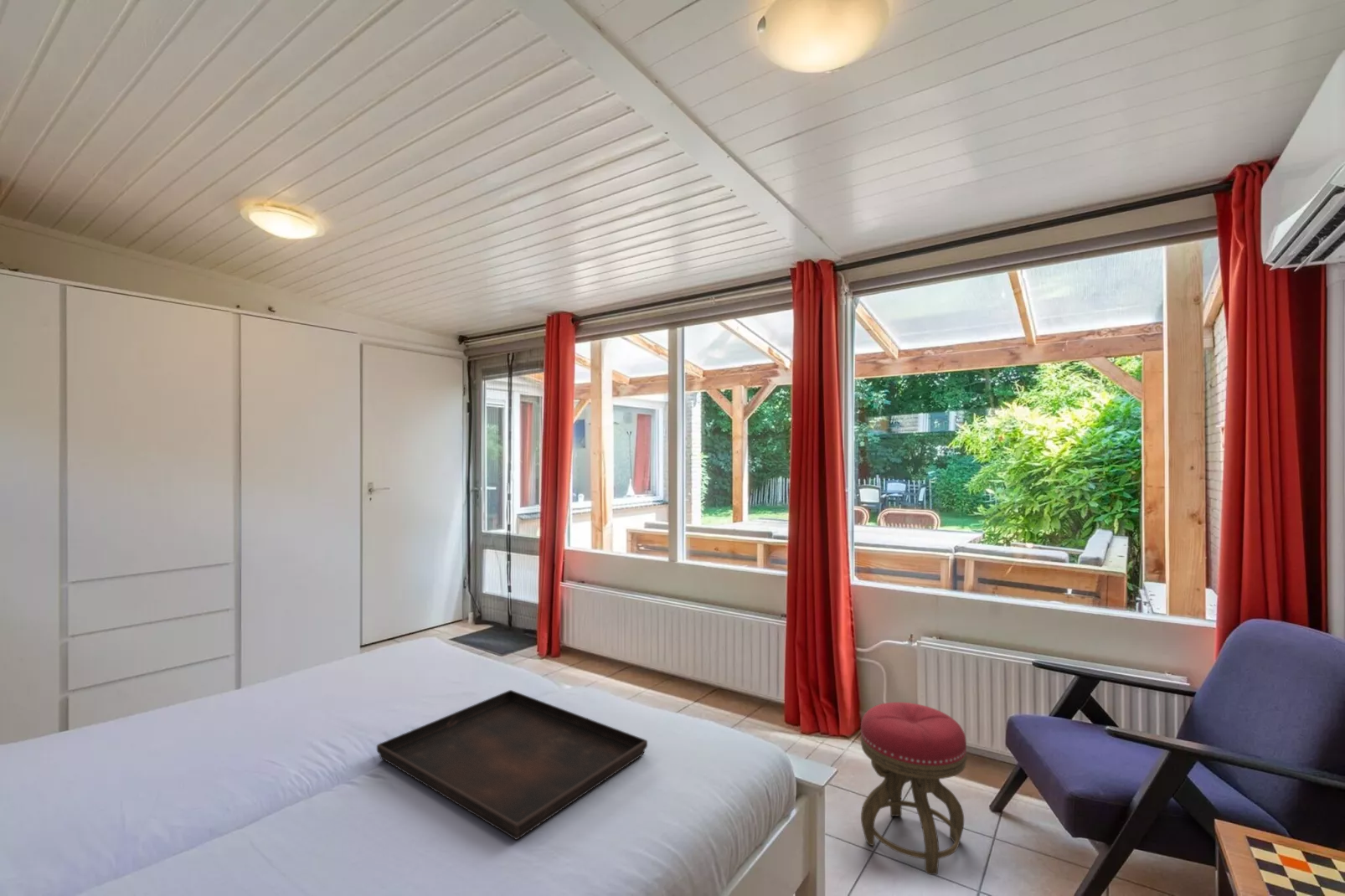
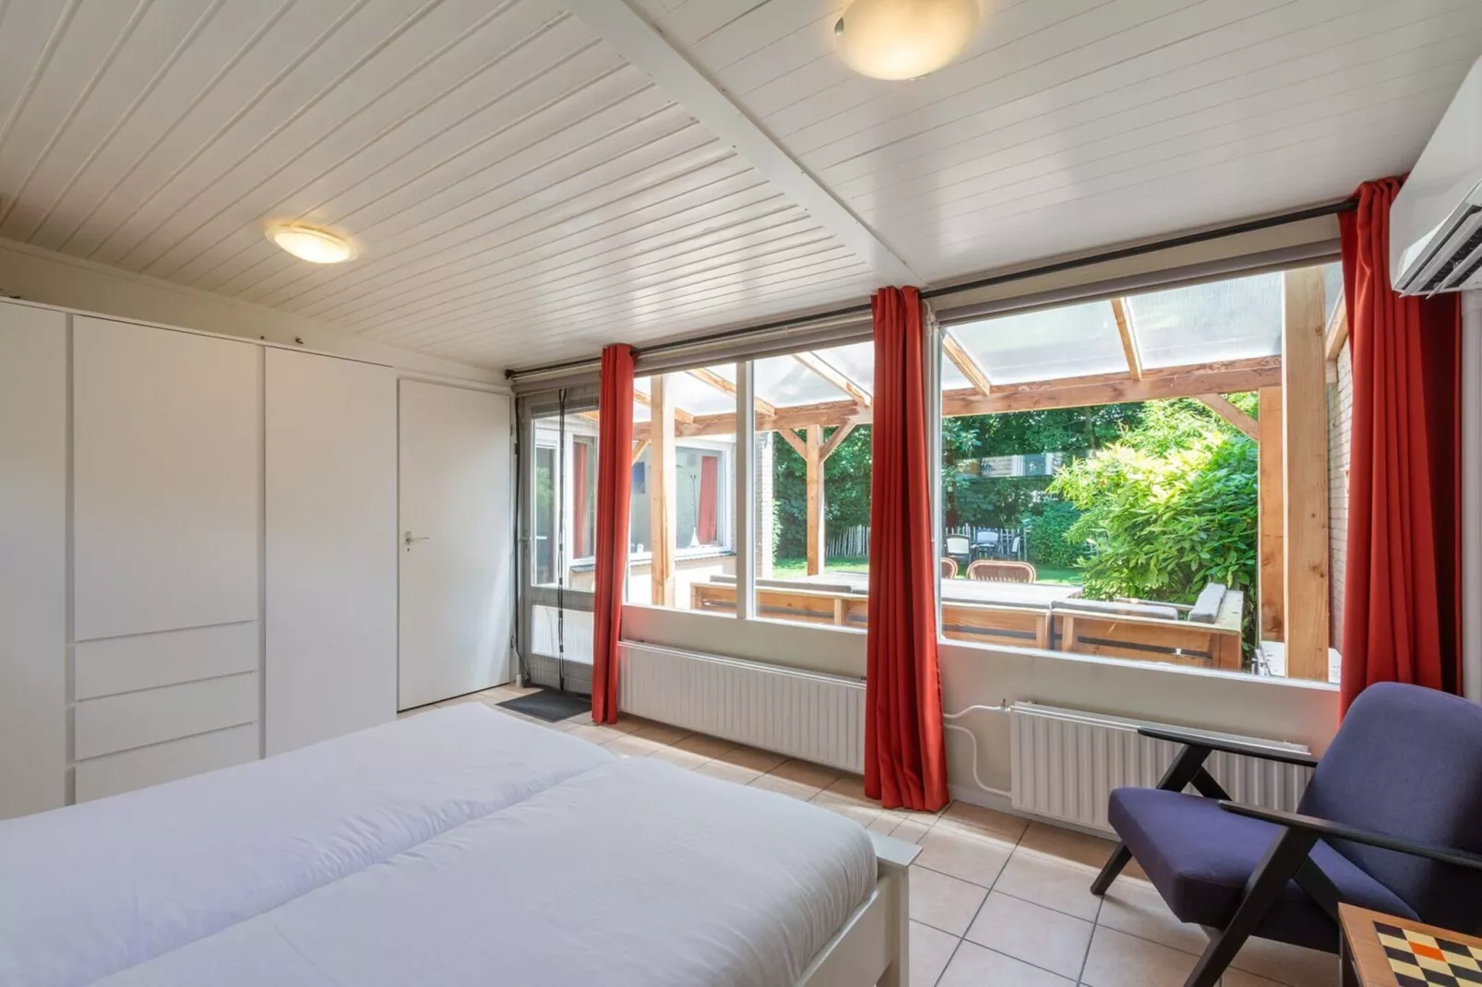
- stool (912, 779)
- serving tray (513, 749)
